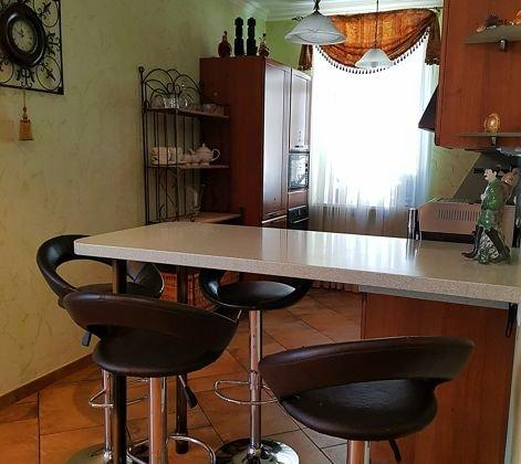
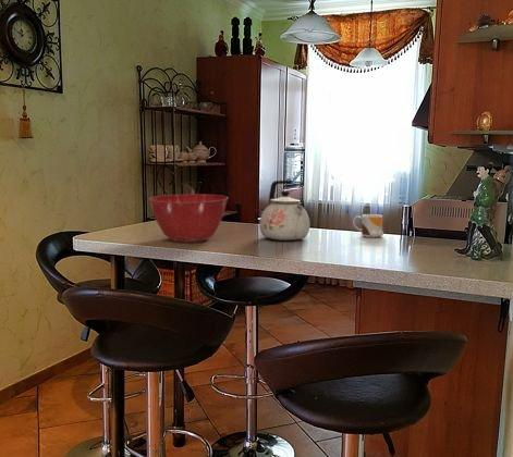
+ mixing bowl (188, 218)
+ kettle (285, 209)
+ mug (367, 225)
